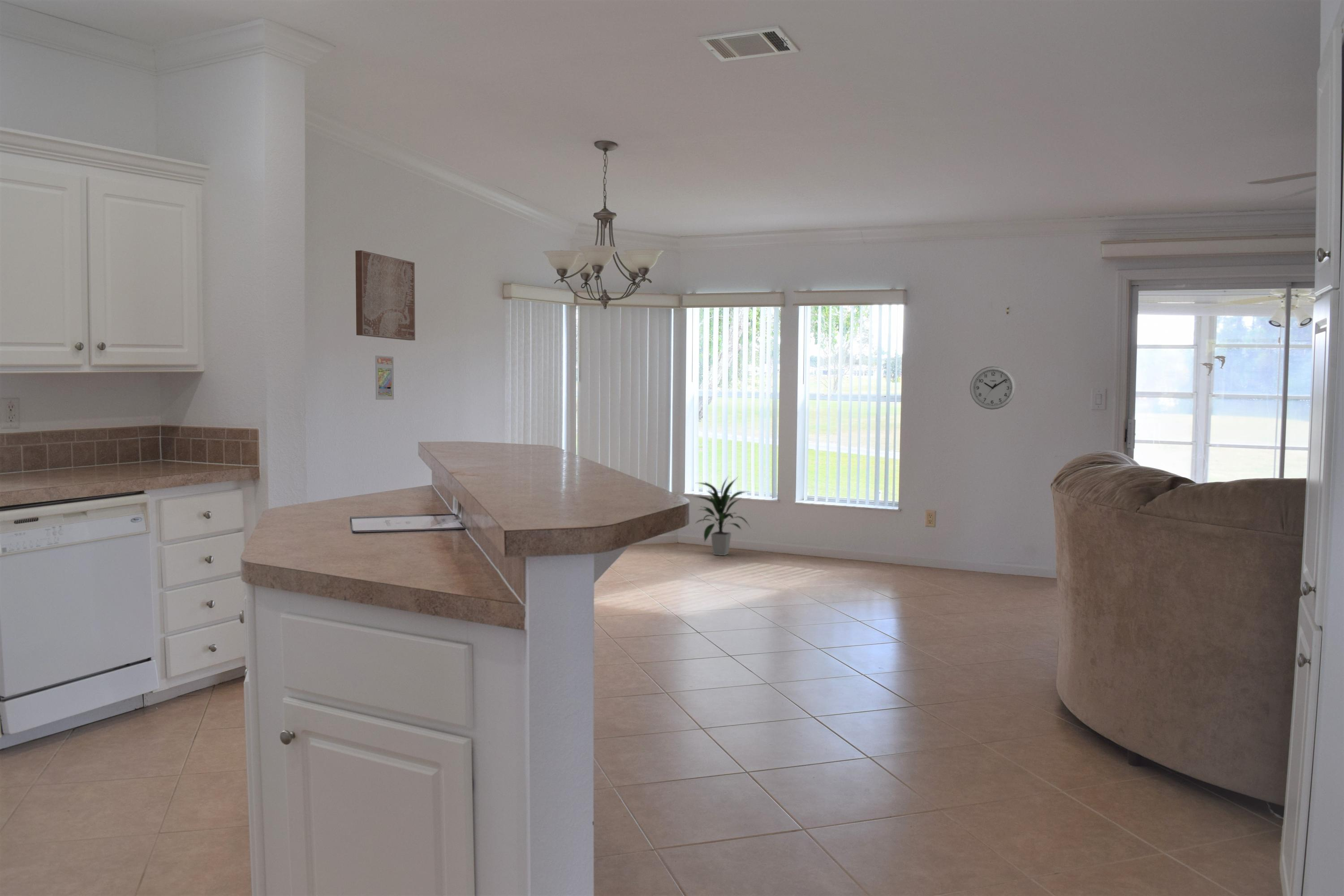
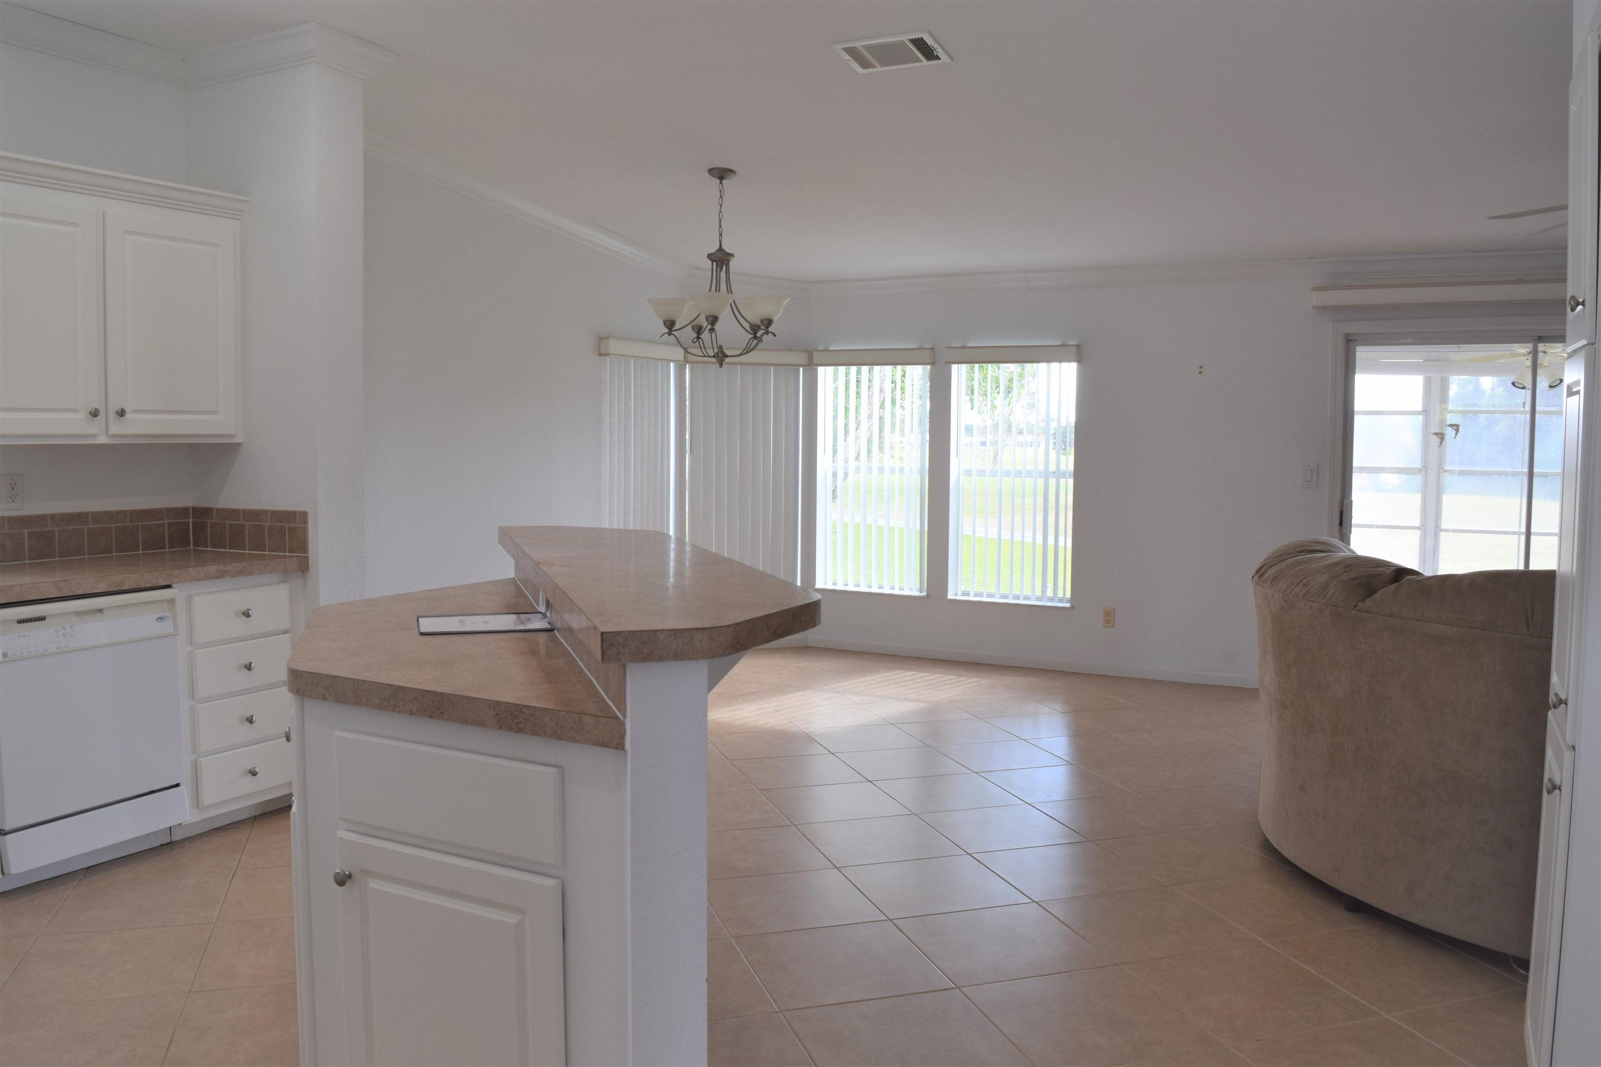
- trading card display case (384, 378)
- wall art (386, 297)
- wall clock (992, 388)
- indoor plant (719, 515)
